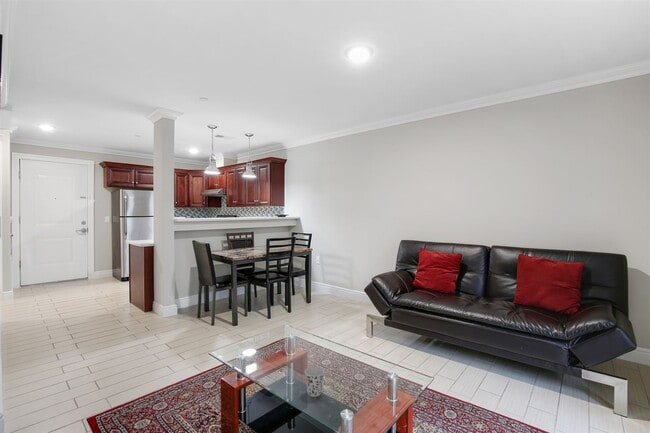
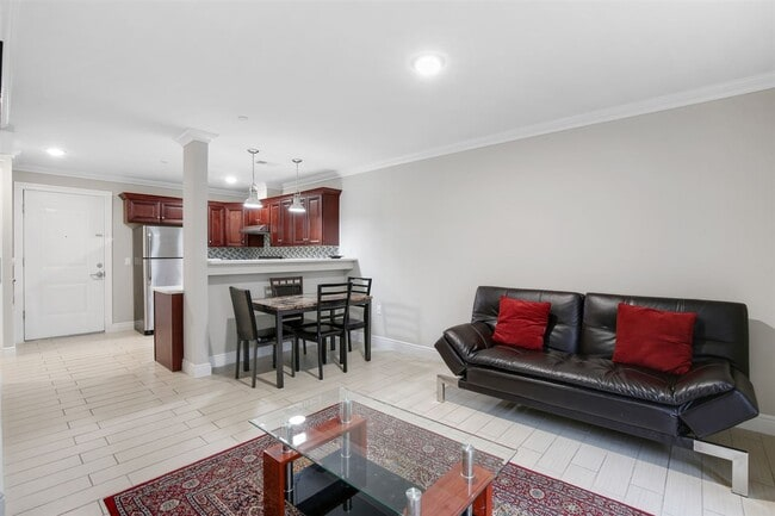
- cup (314, 381)
